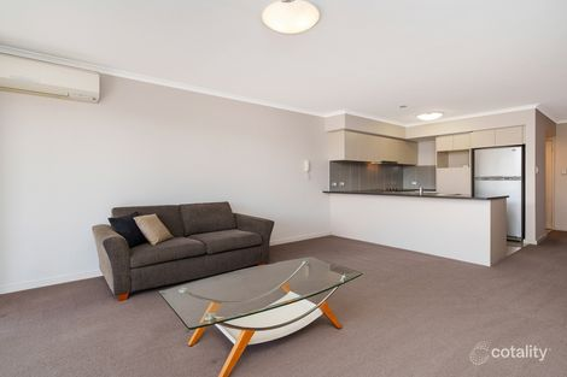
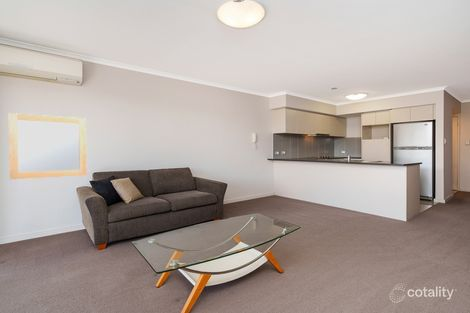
+ home mirror (50, 146)
